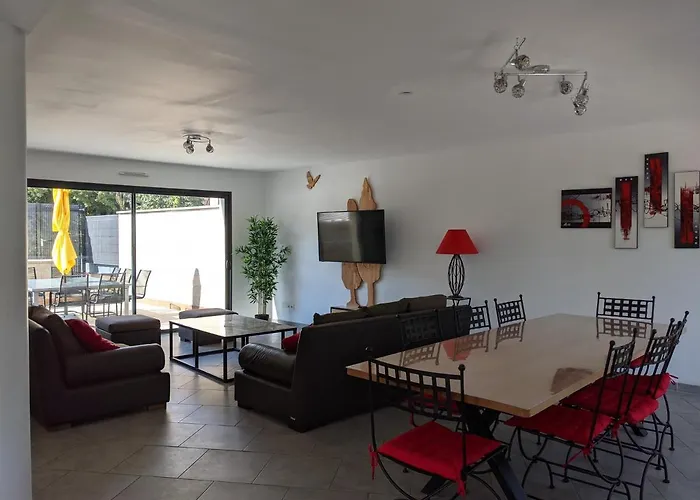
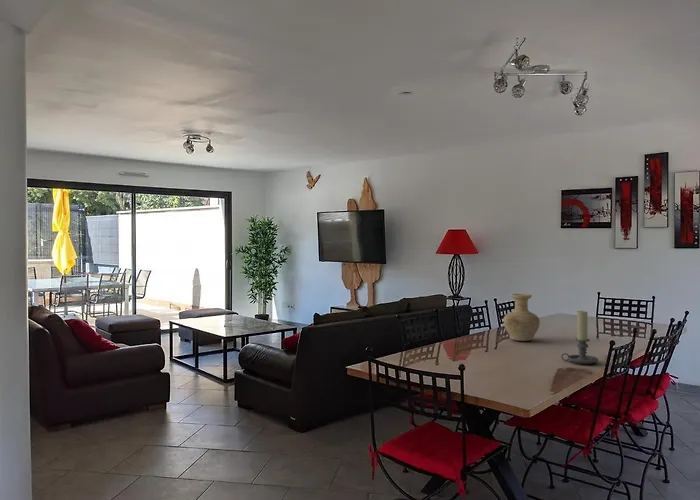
+ vase (521, 317)
+ candle holder (579, 336)
